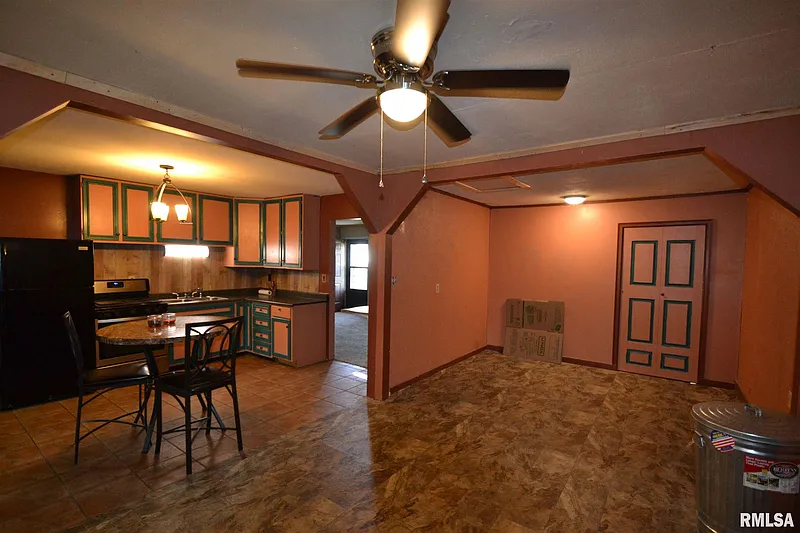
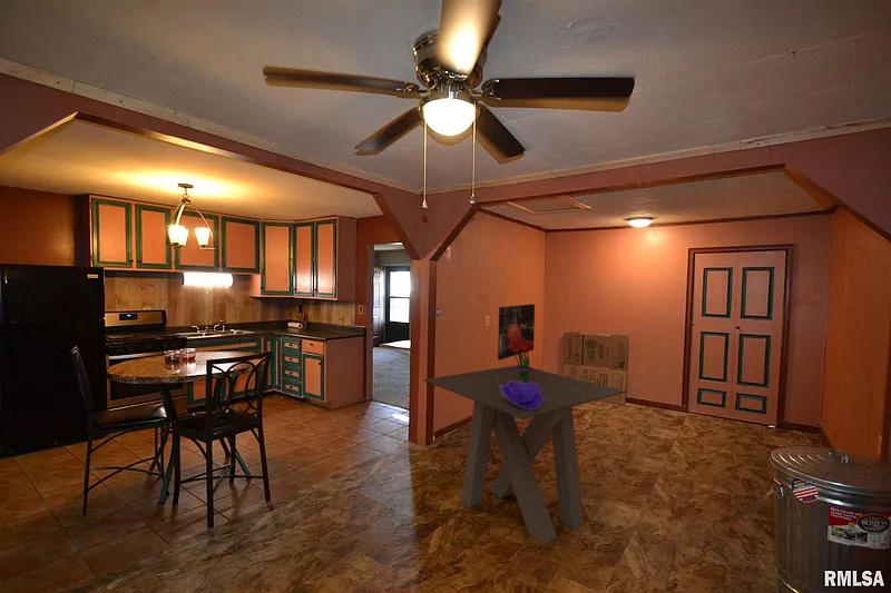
+ wall art (517, 329)
+ dining table (518, 448)
+ decorative bowl (521, 393)
+ bouquet (521, 364)
